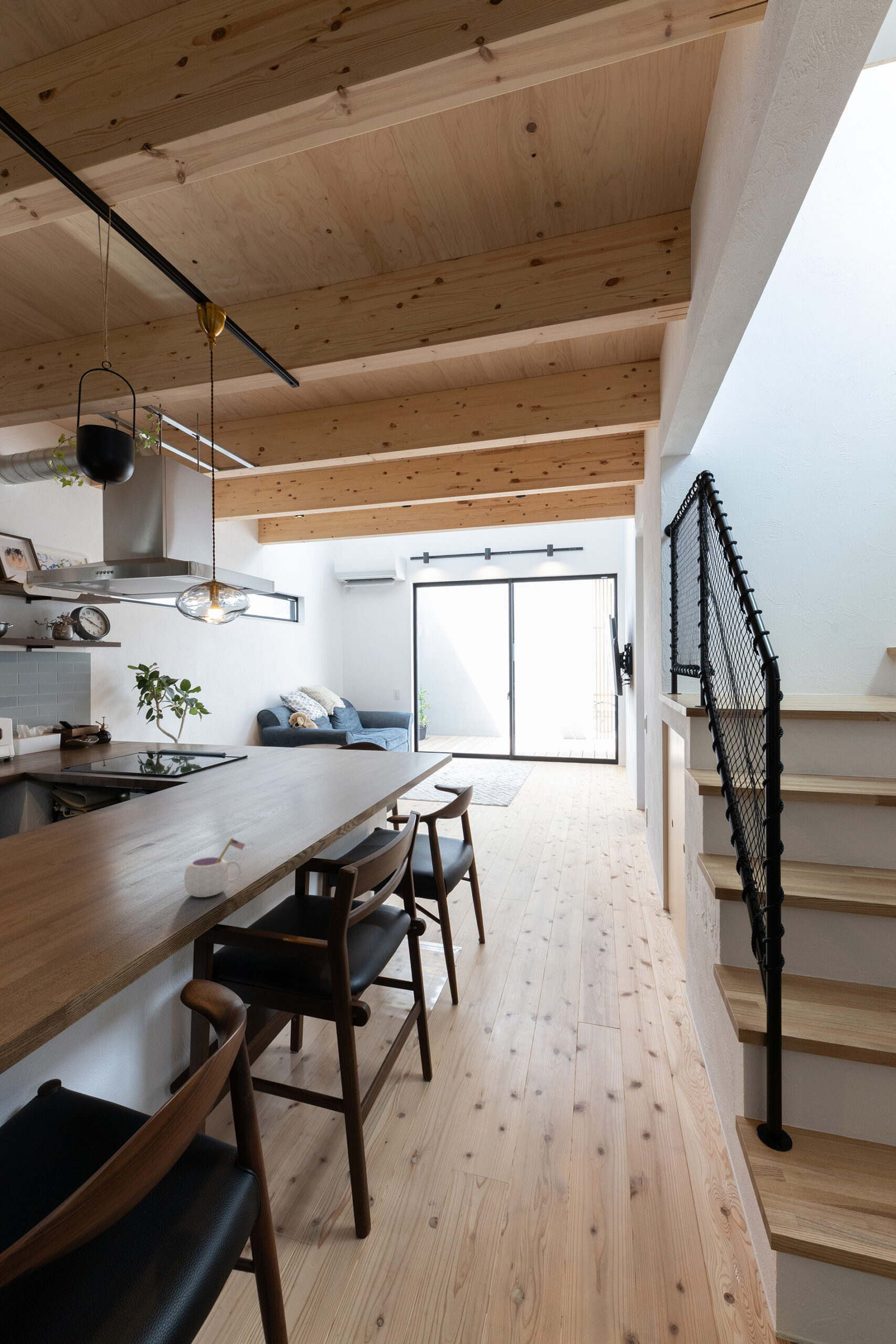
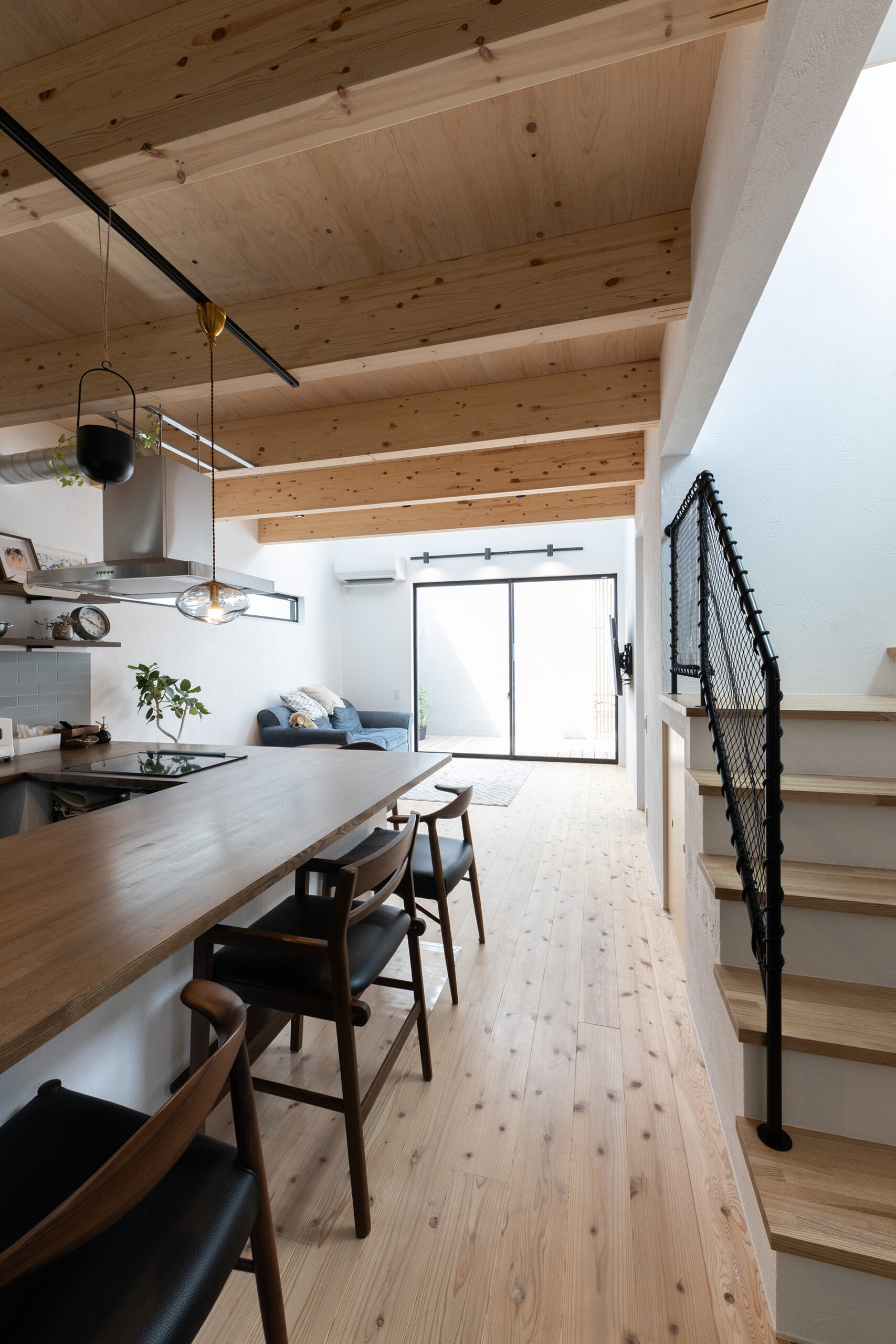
- mug (215, 865)
